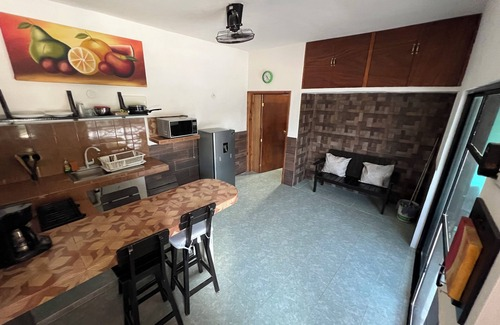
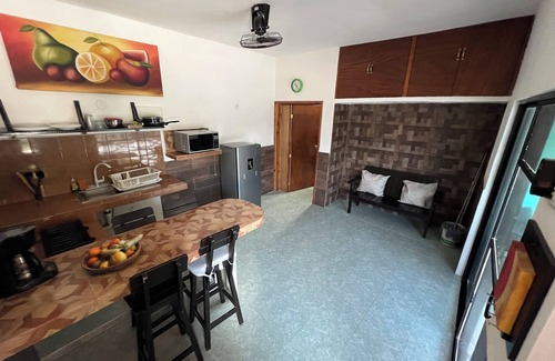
+ fruit bowl (112, 251)
